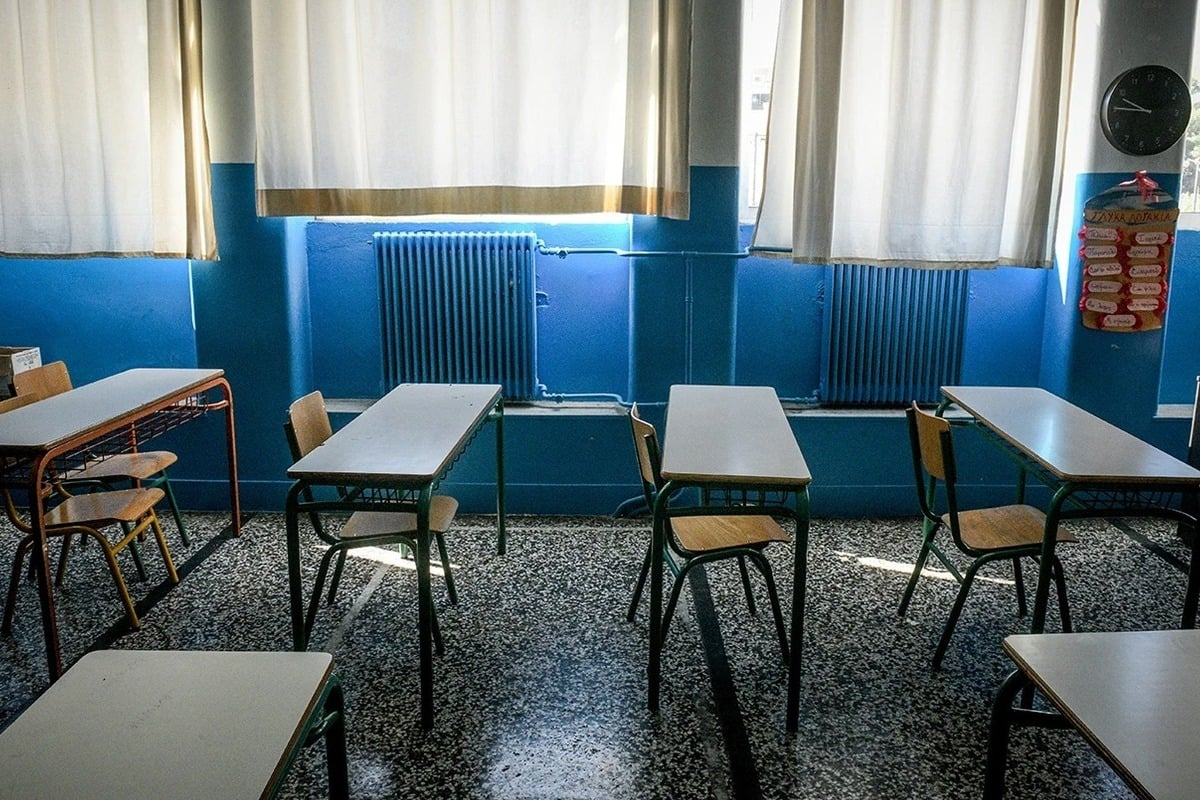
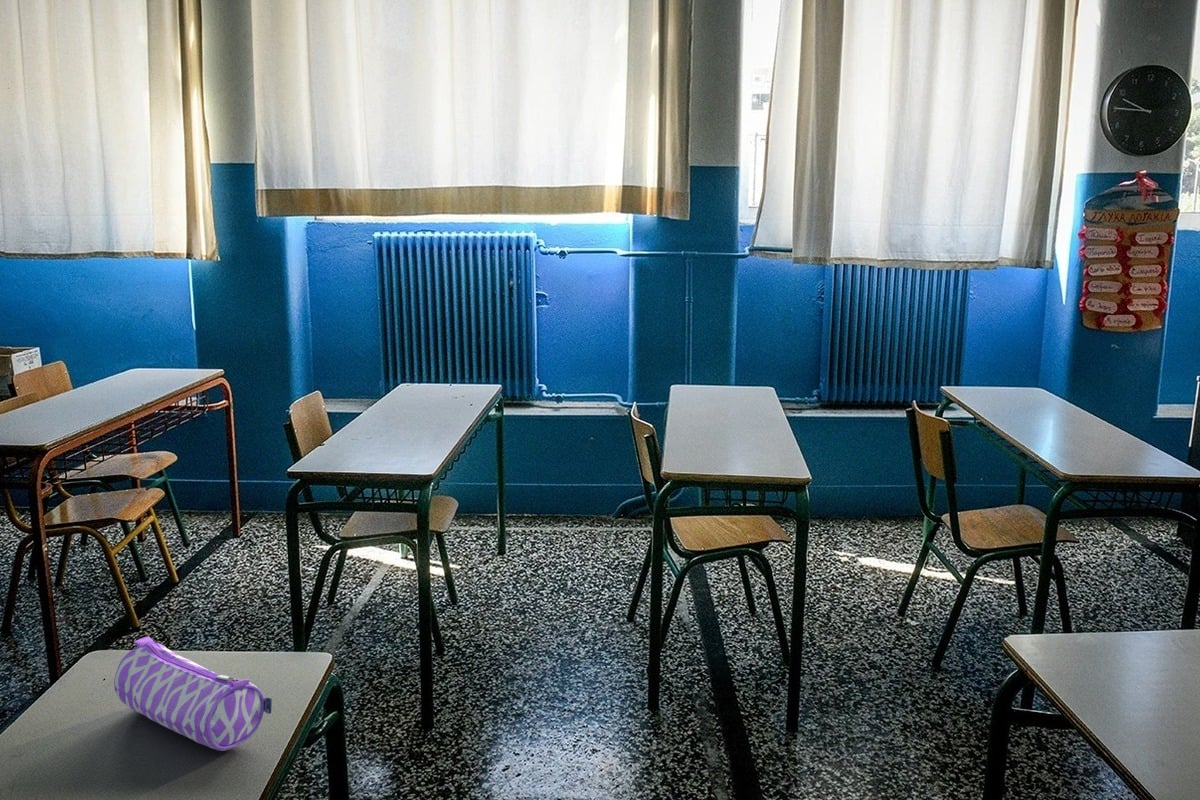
+ pencil case (187, 693)
